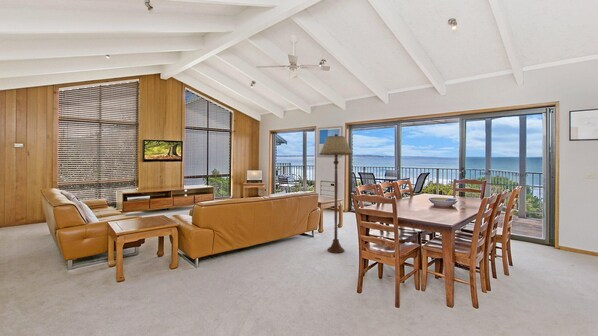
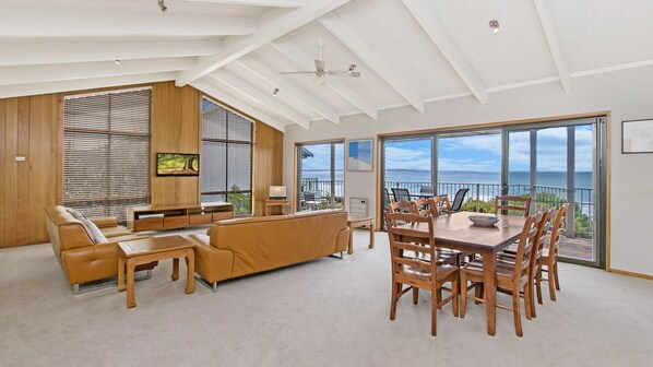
- floor lamp (335, 192)
